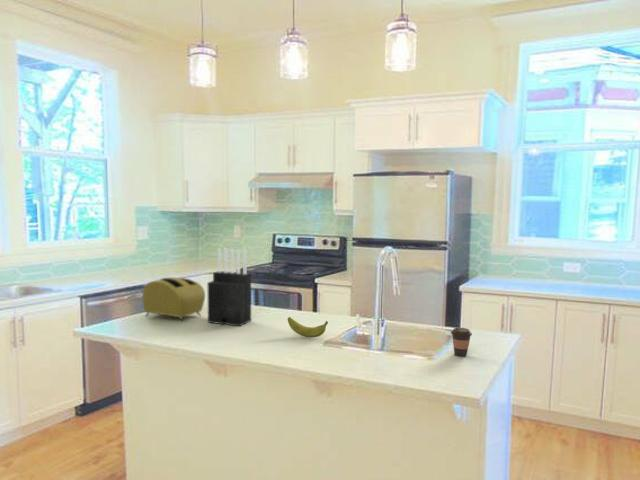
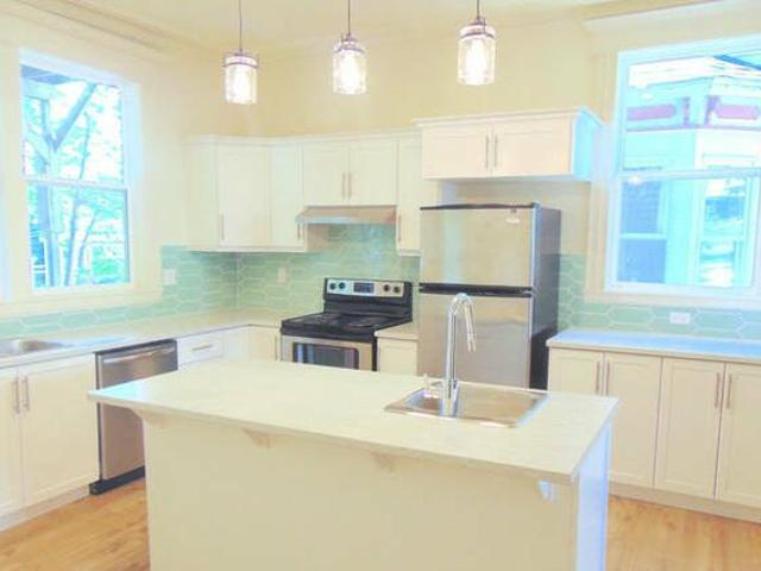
- knife block (228, 286)
- coffee cup (461, 342)
- banana (307, 327)
- toaster (172, 296)
